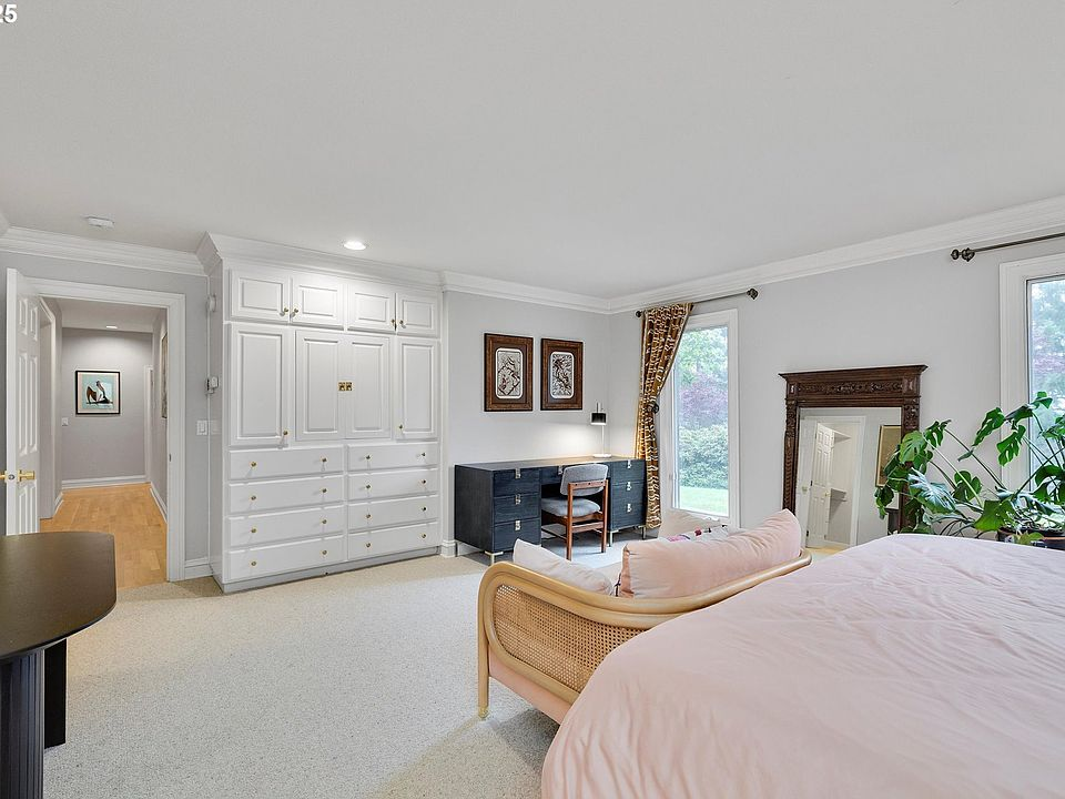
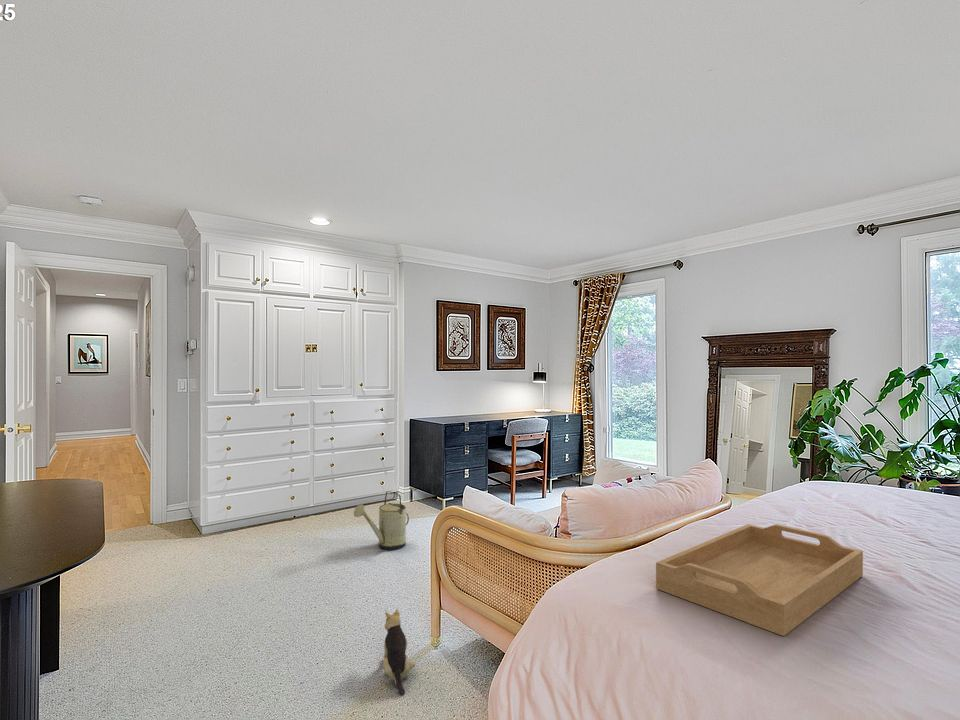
+ plush toy (397, 646)
+ serving tray (762, 565)
+ watering can (382, 521)
